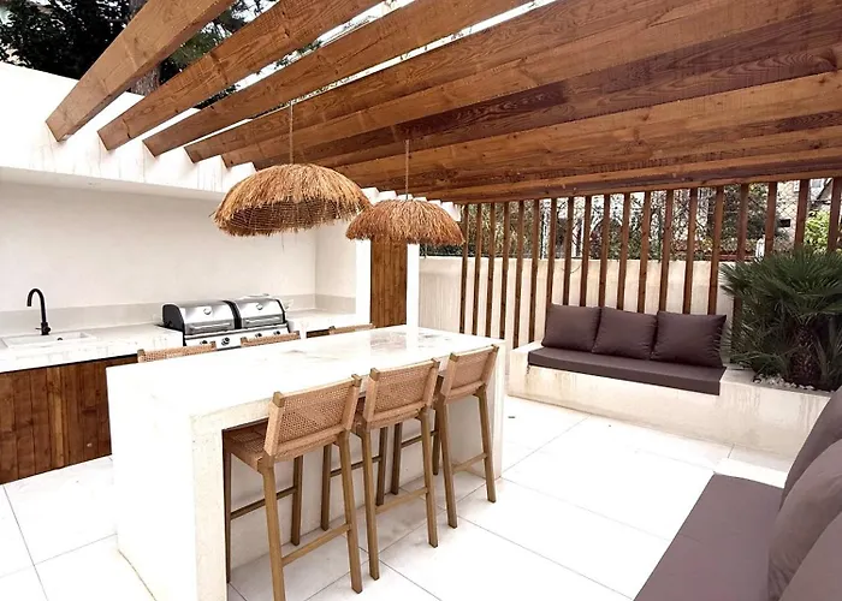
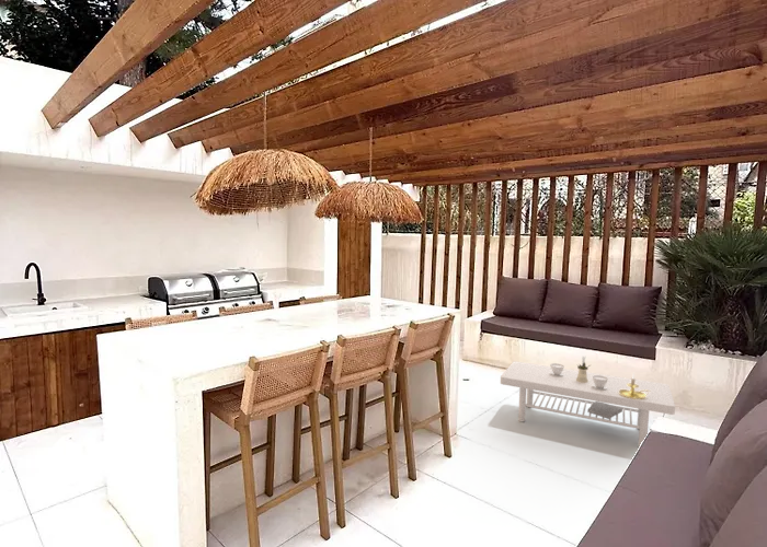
+ coffee table (582, 389)
+ candle holder (634, 381)
